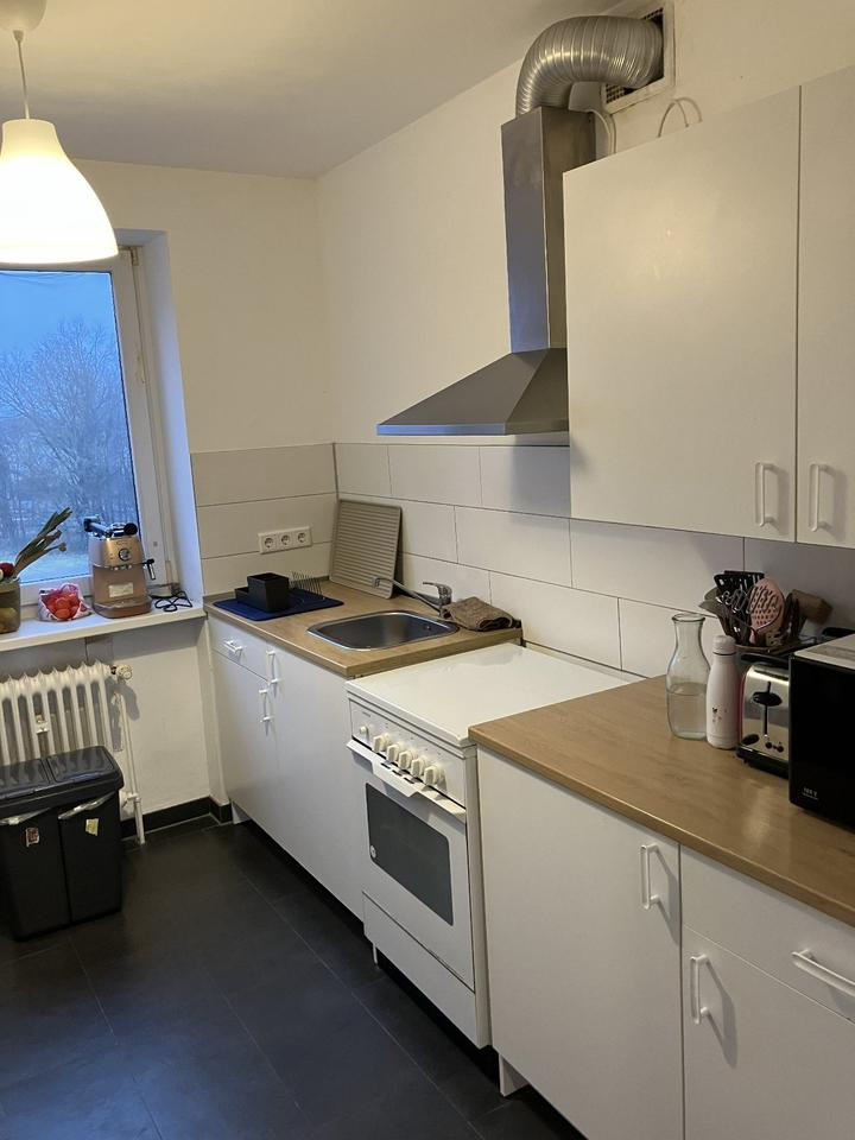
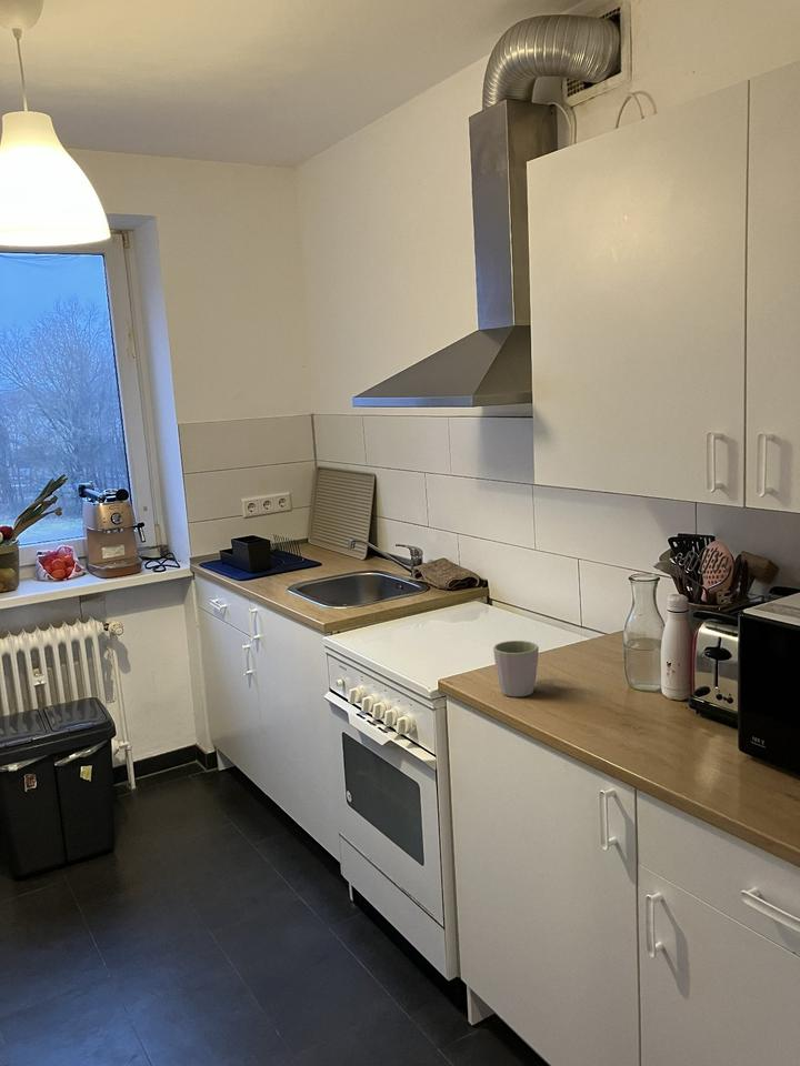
+ mug (519, 666)
